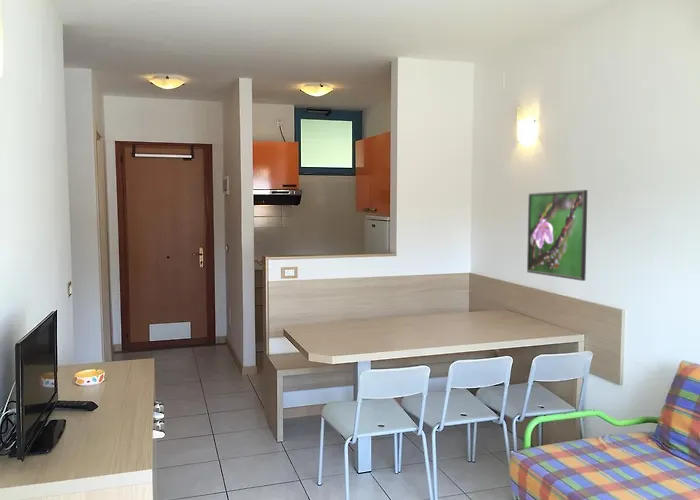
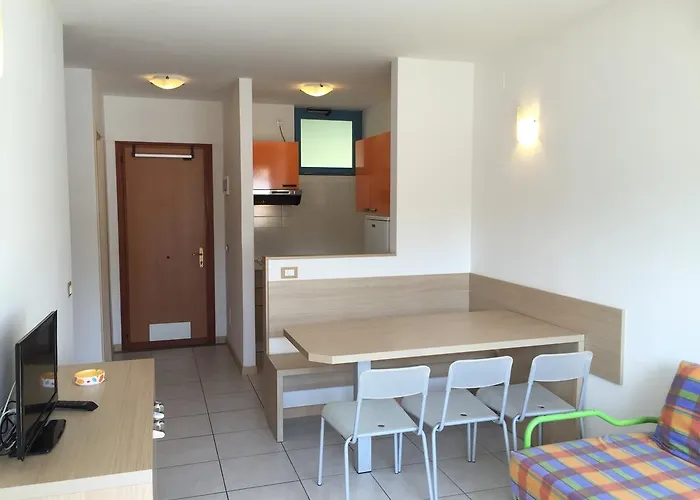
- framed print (555, 234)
